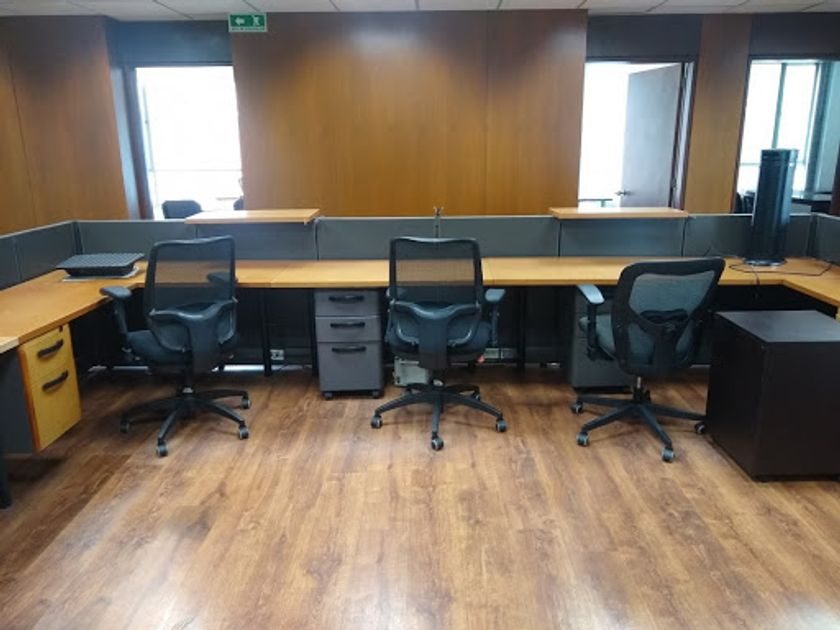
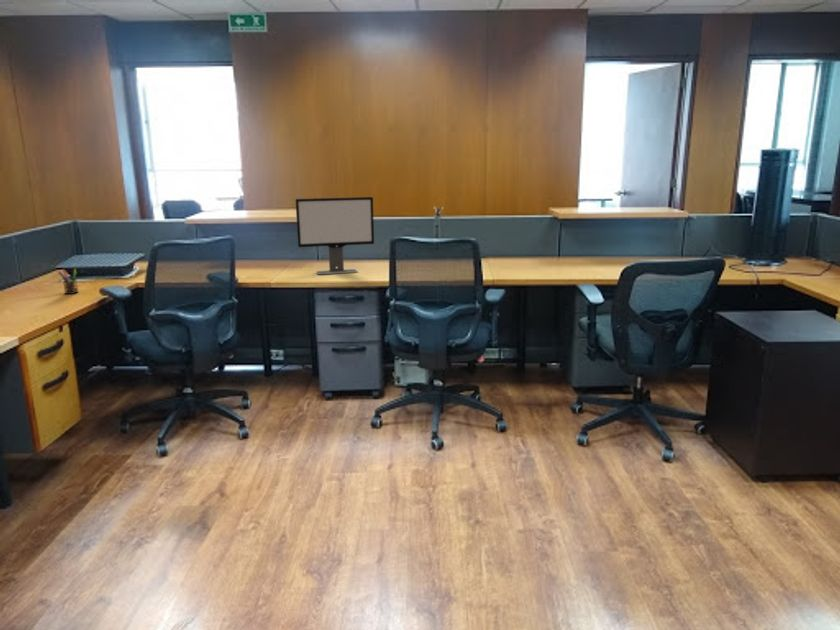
+ pen holder (70, 280)
+ computer monitor (335, 235)
